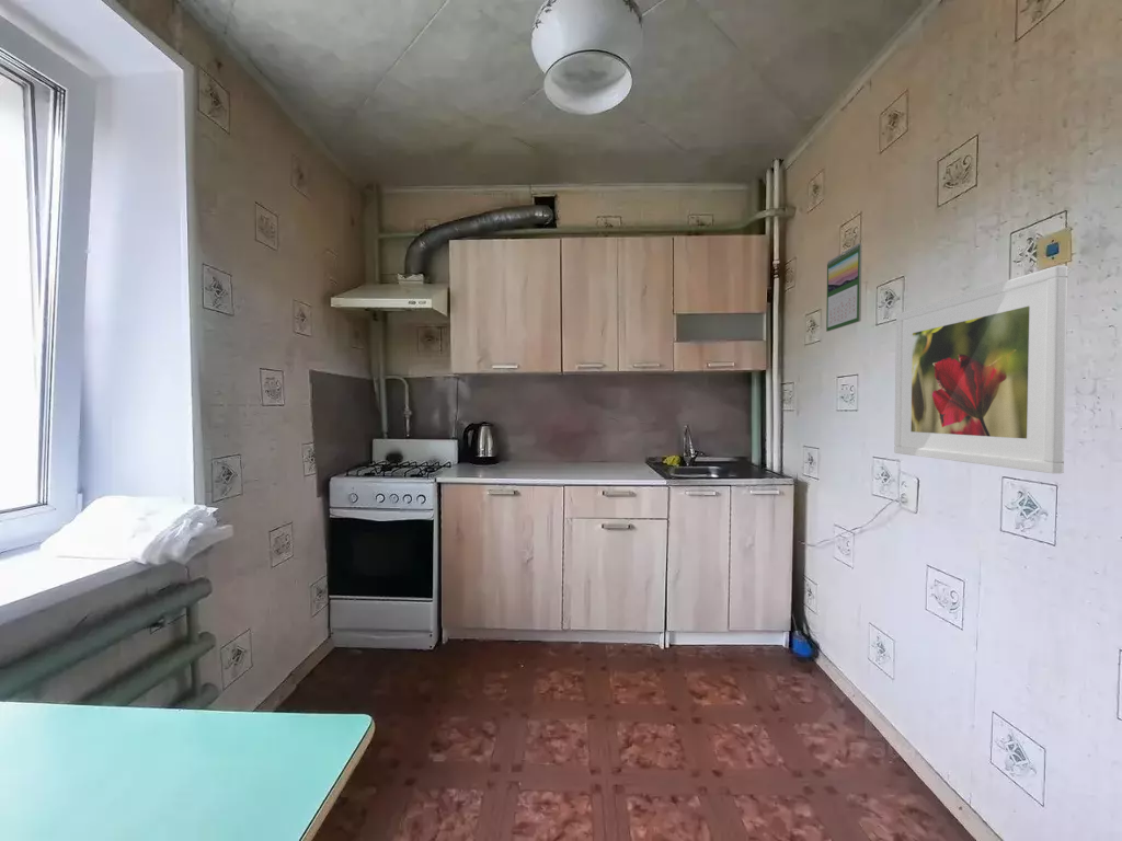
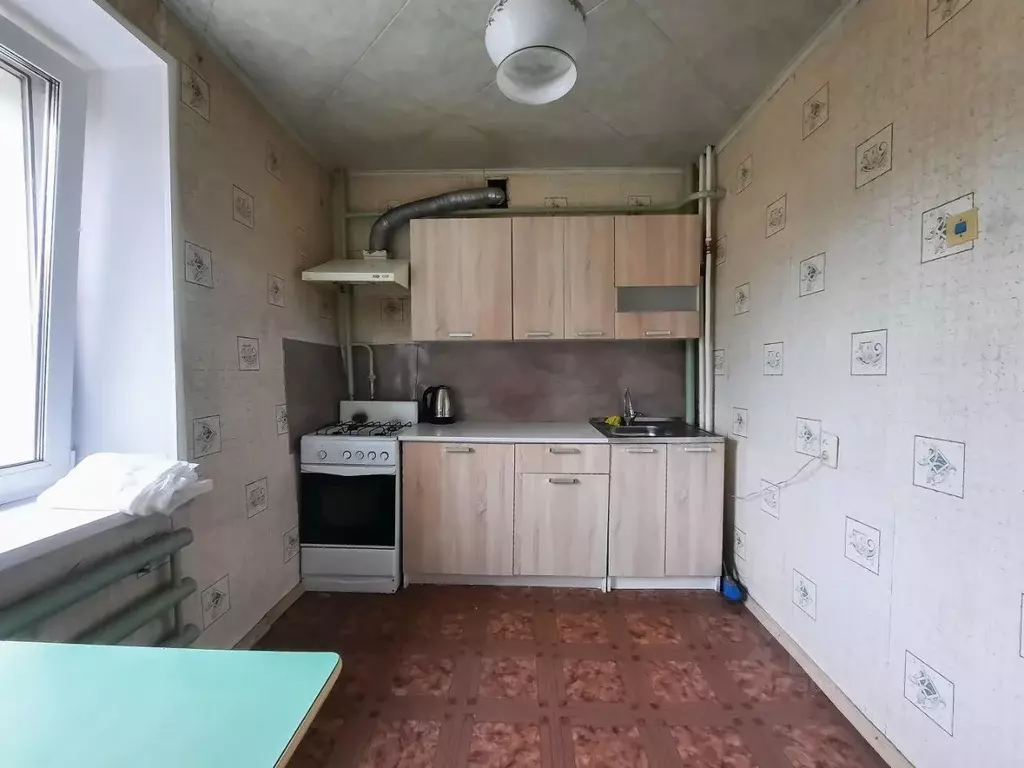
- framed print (963, 378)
- calendar (843, 289)
